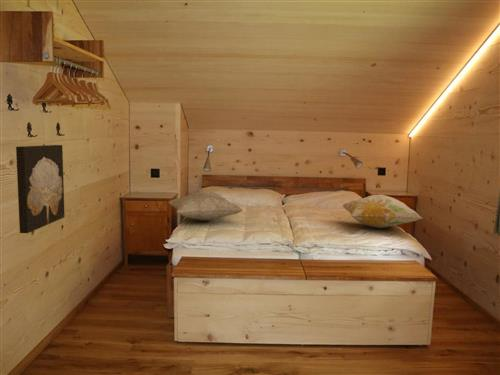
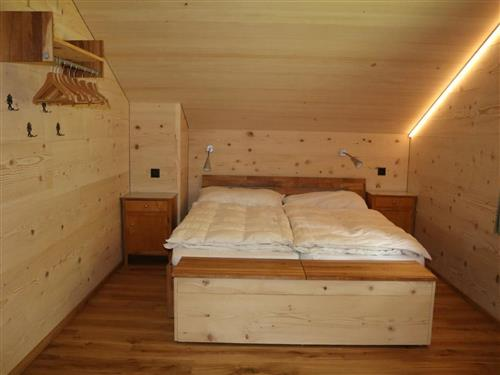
- decorative pillow (379, 211)
- decorative pillow (203, 206)
- wall art (42, 185)
